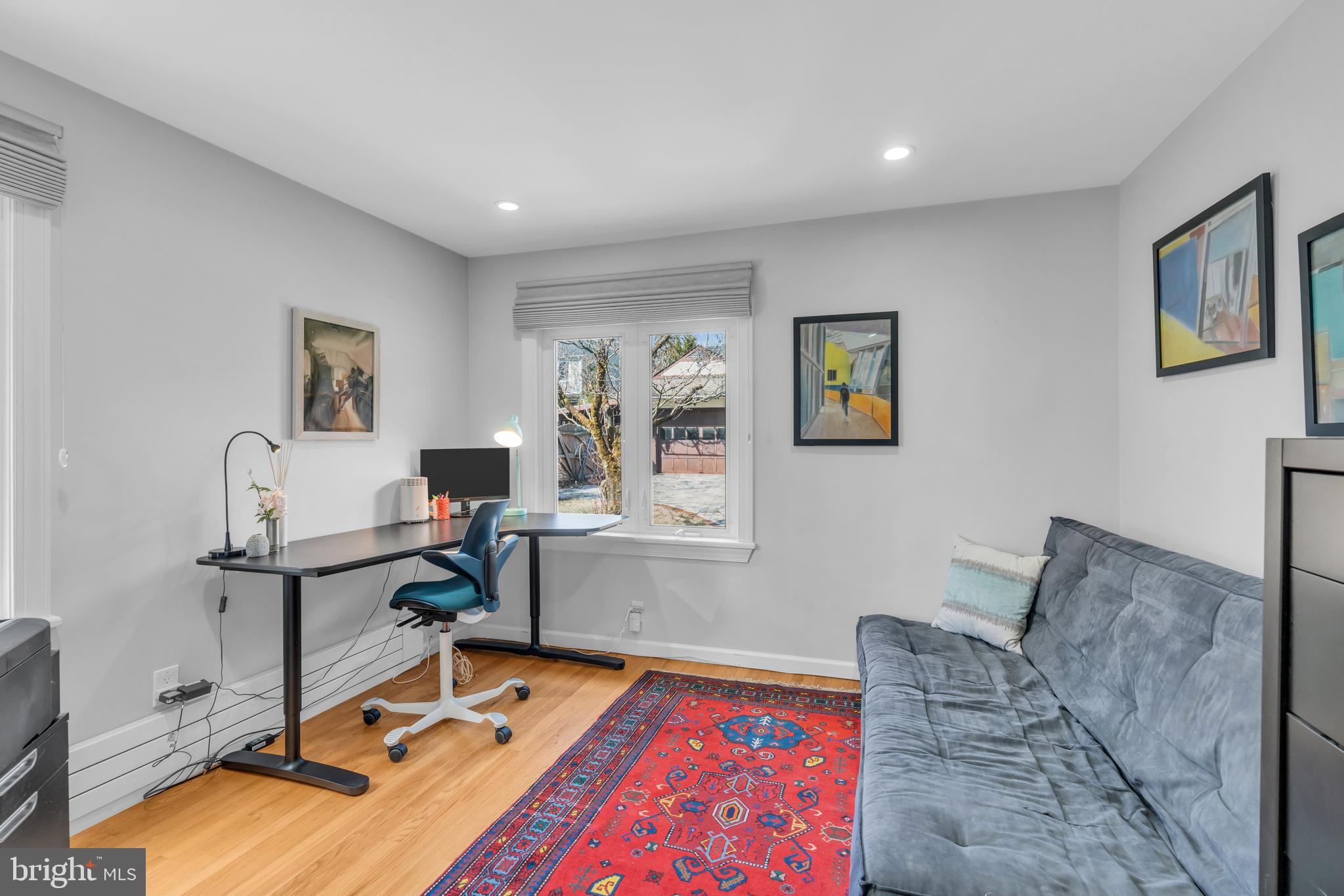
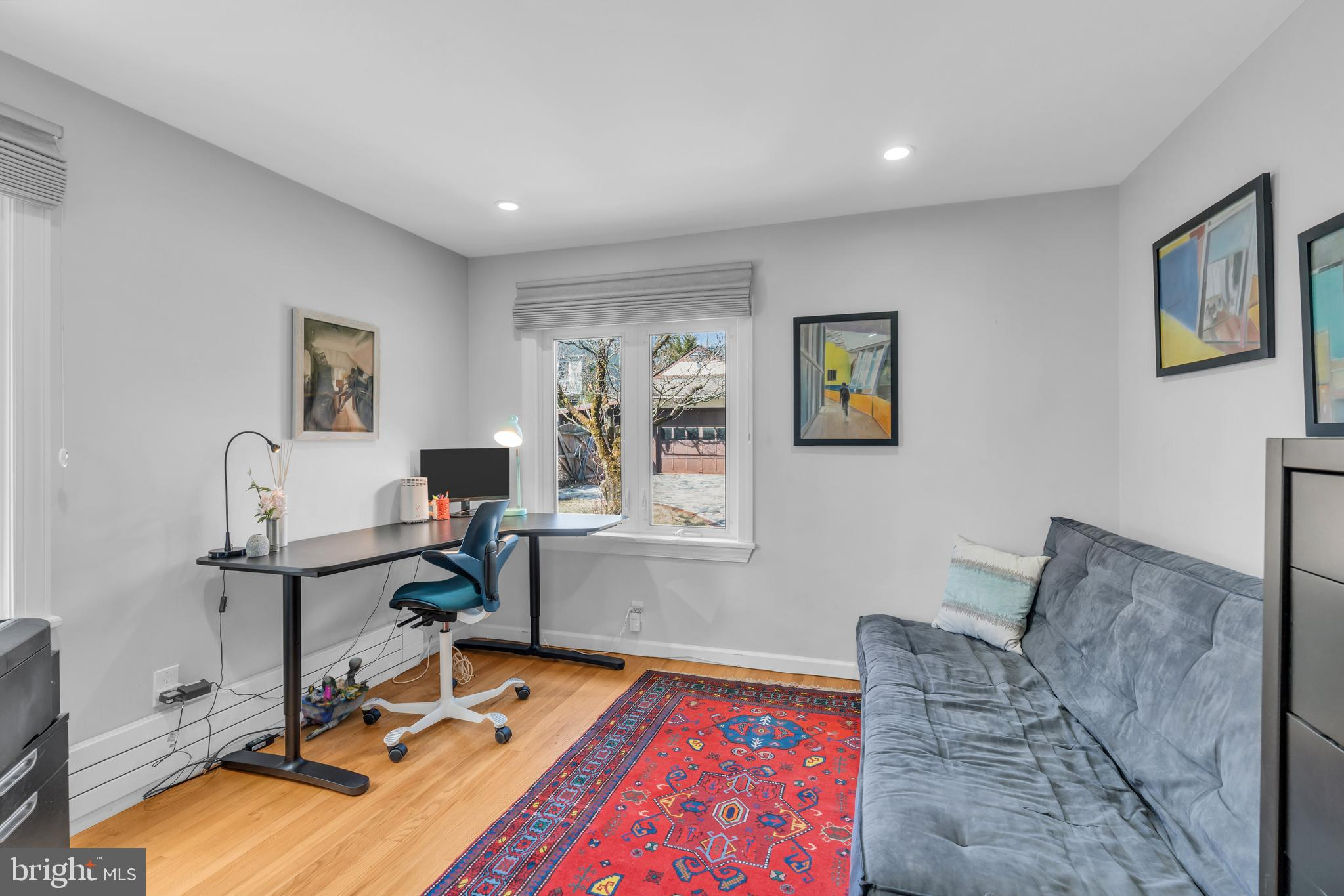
+ waste bin (326, 695)
